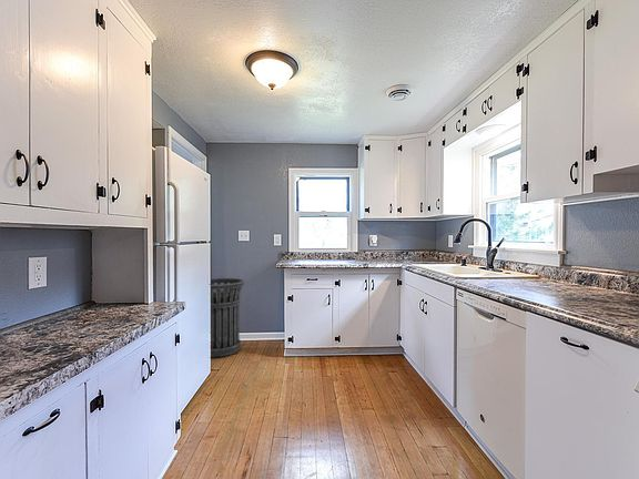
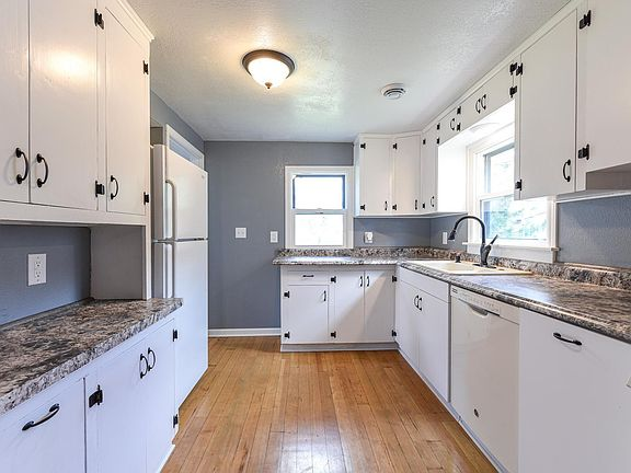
- trash can (219, 316)
